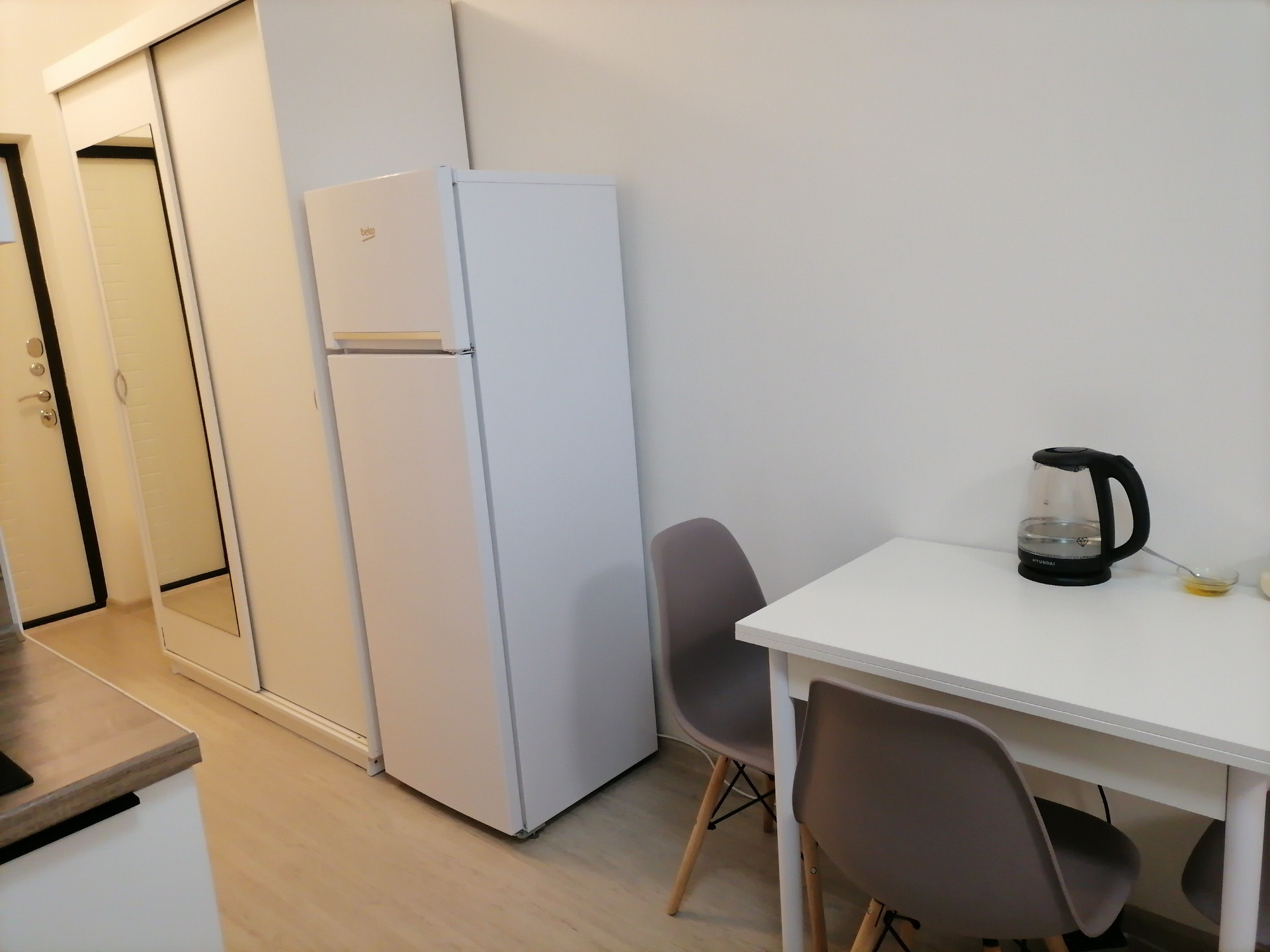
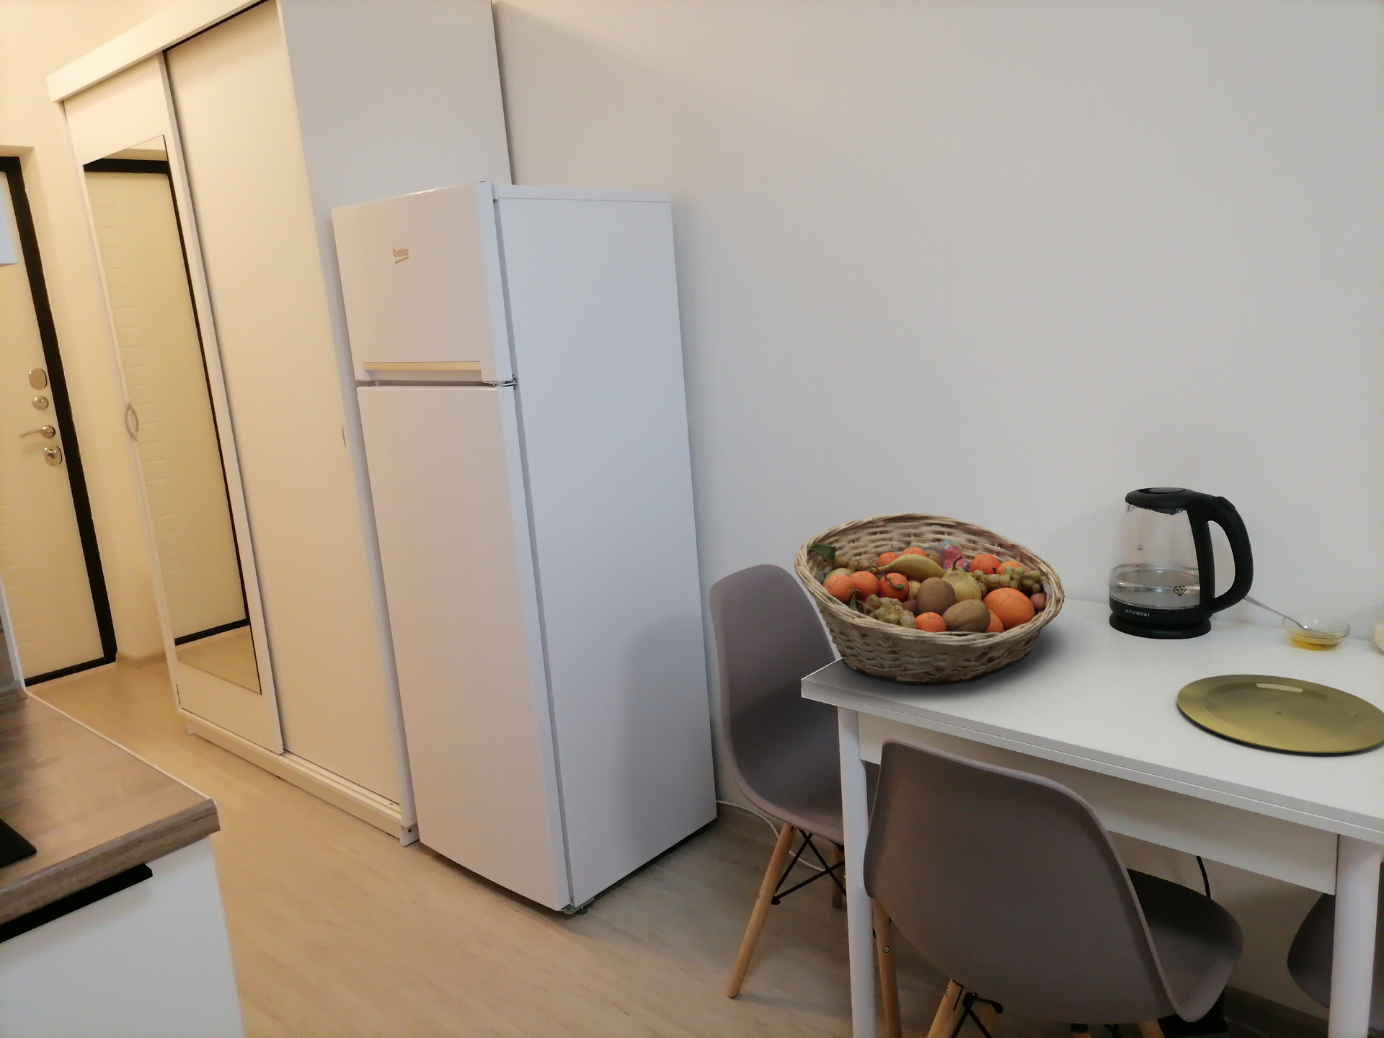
+ plate (1278, 711)
+ fruit basket (928, 592)
